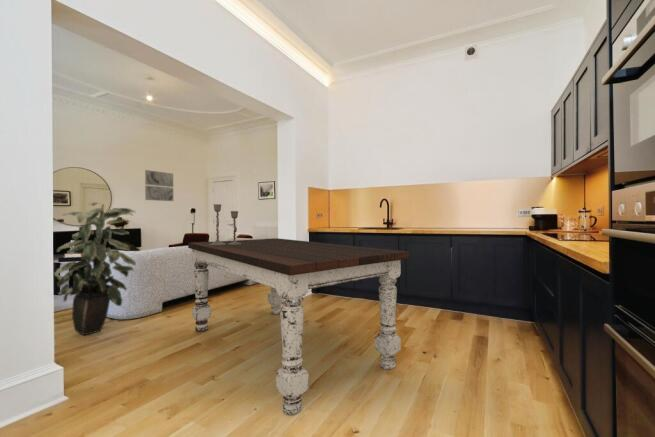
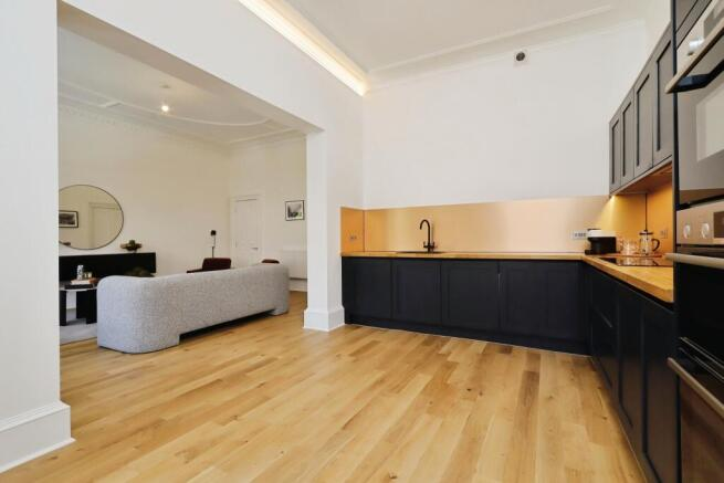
- indoor plant (97, 266)
- candlestick (218, 224)
- dining table (281, 295)
- wall art (159, 185)
